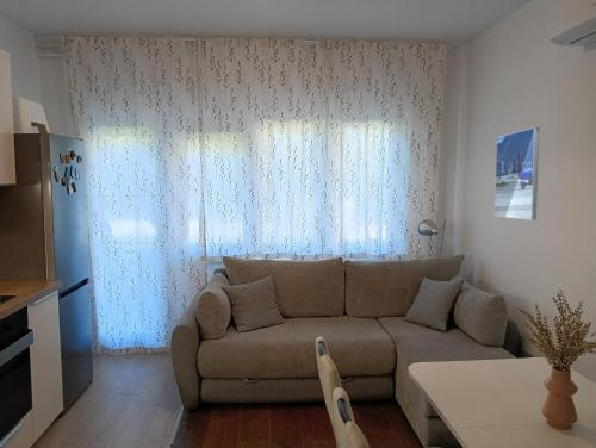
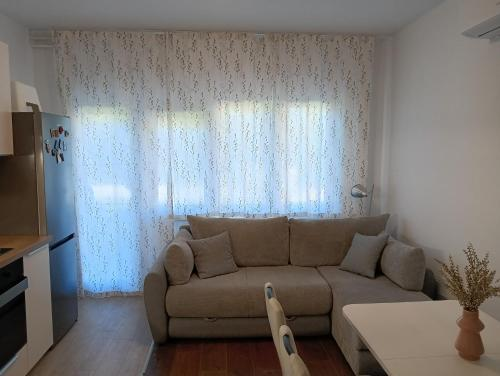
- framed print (515, 175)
